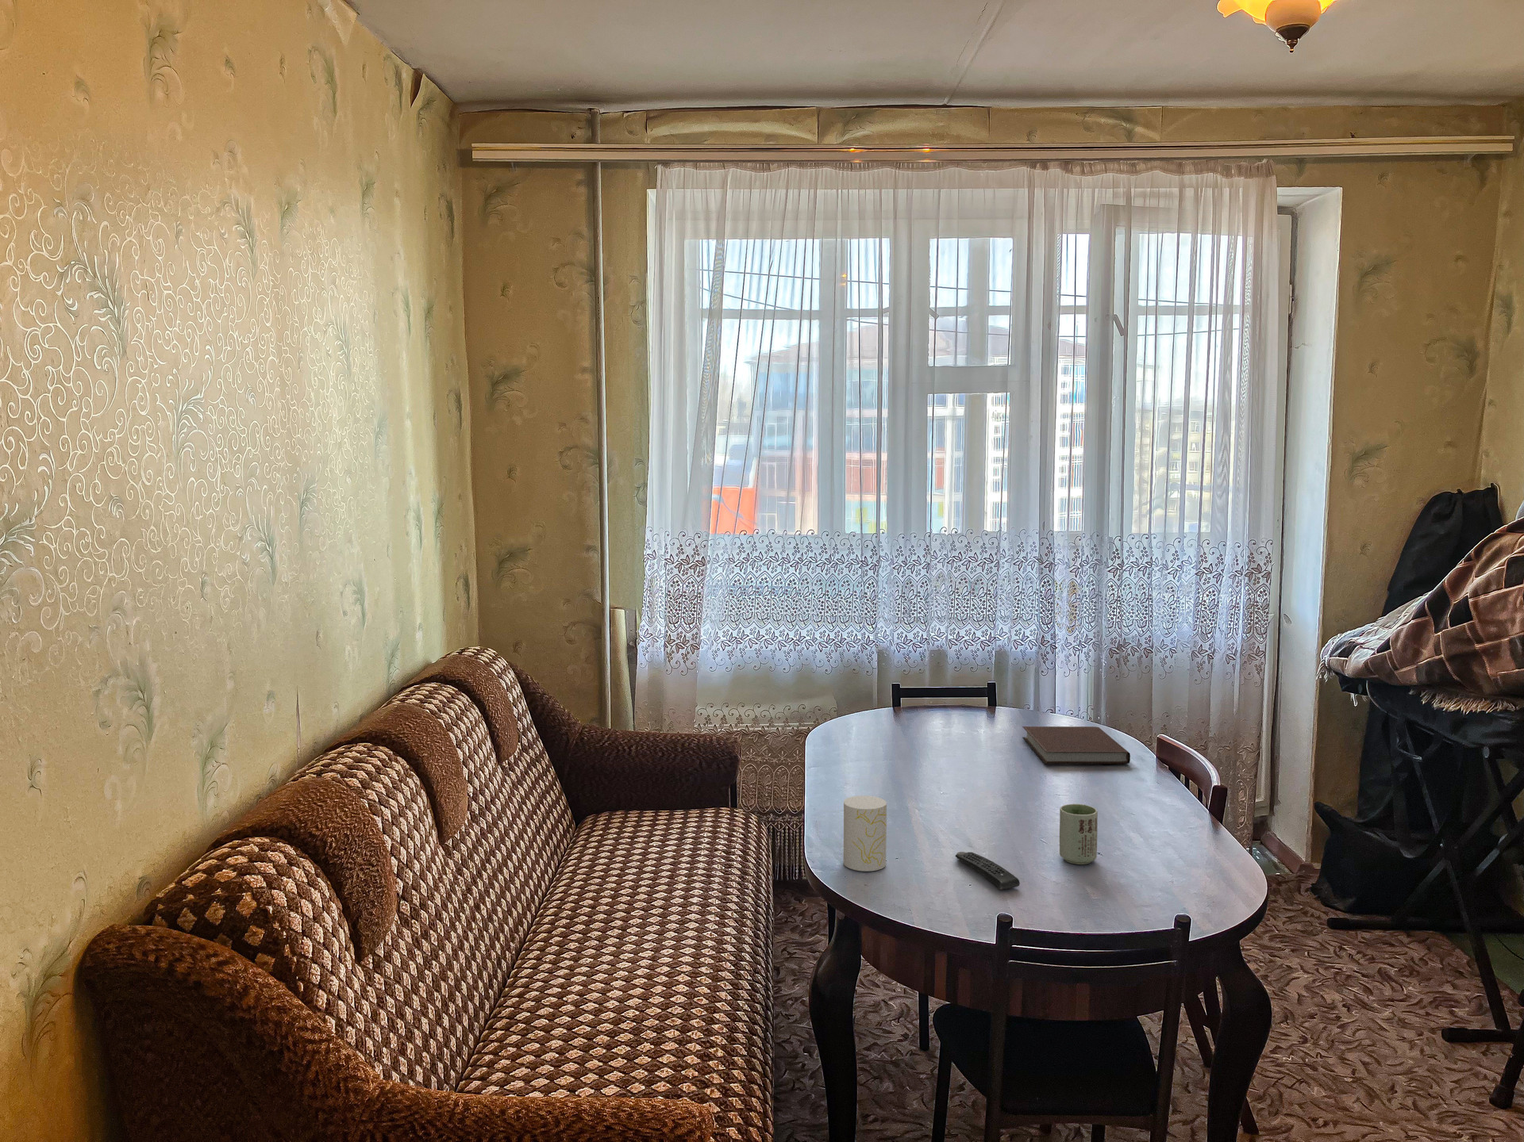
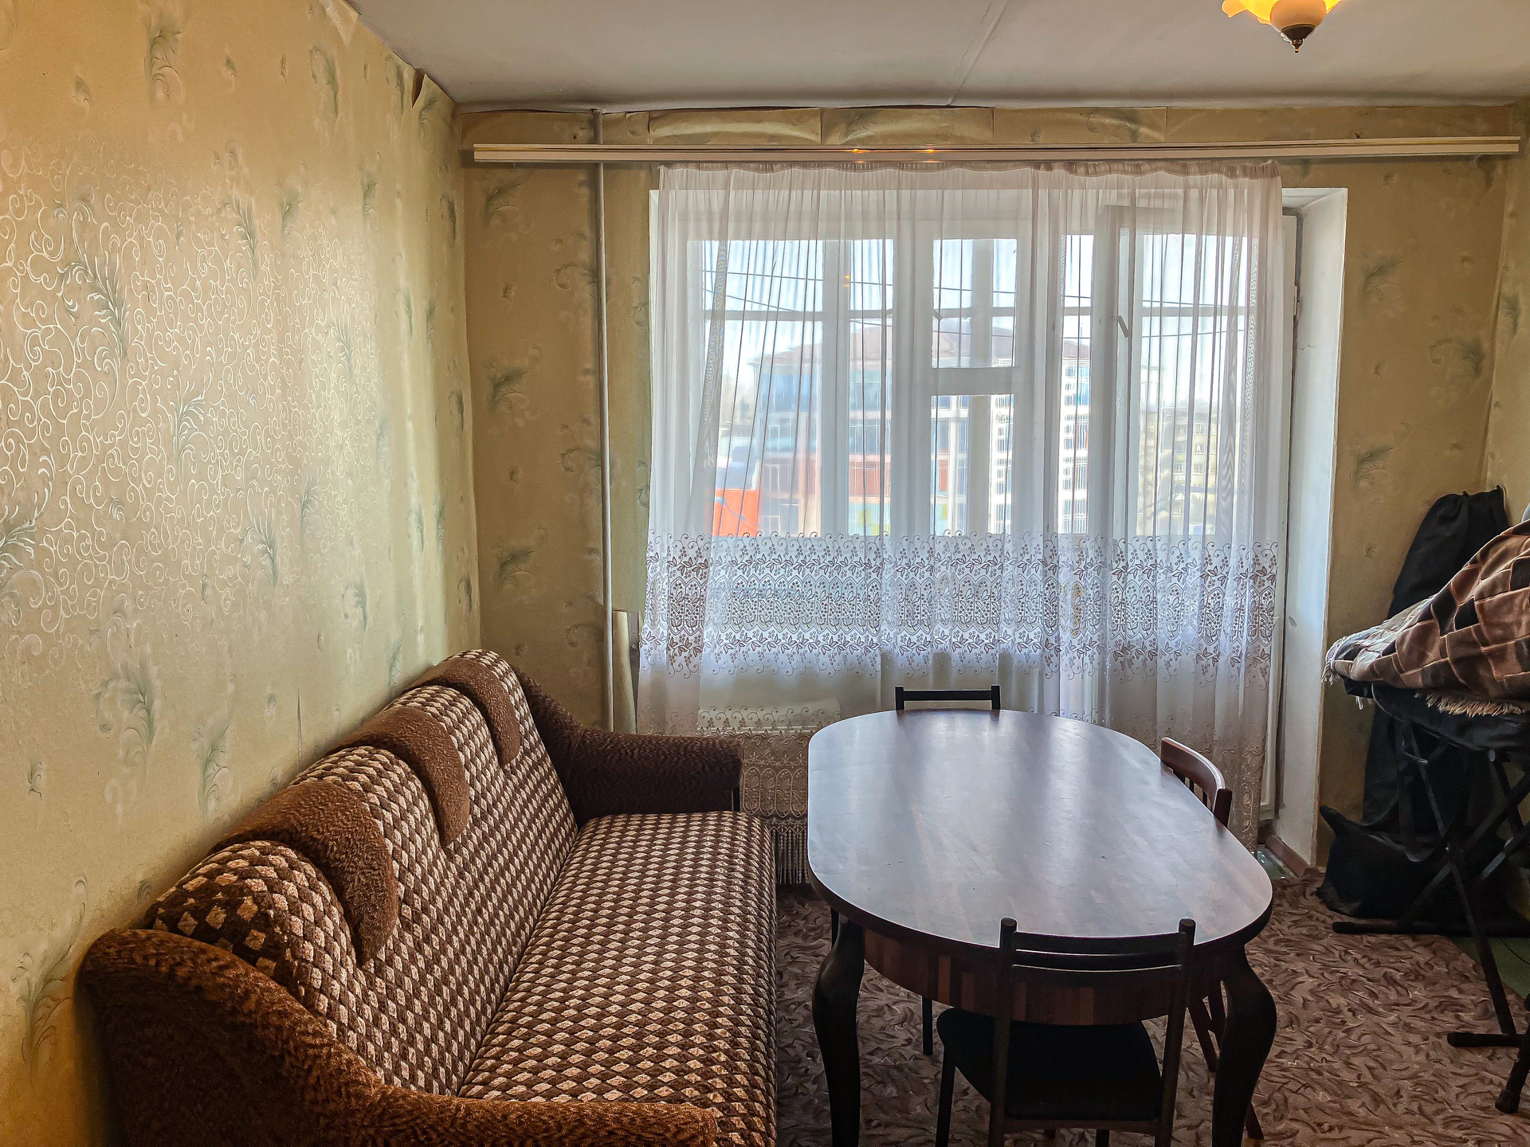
- cup (1078, 834)
- remote control (984, 867)
- notebook (1073, 744)
- cup (864, 833)
